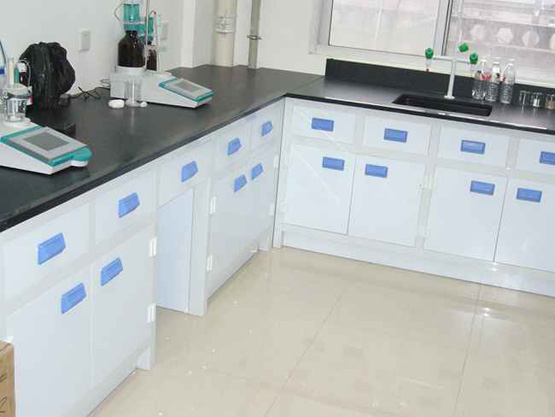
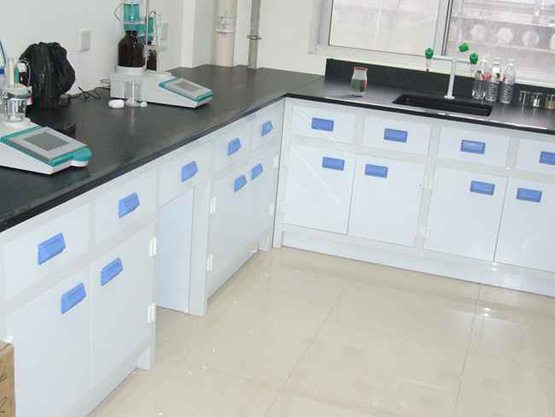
+ jar (359, 81)
